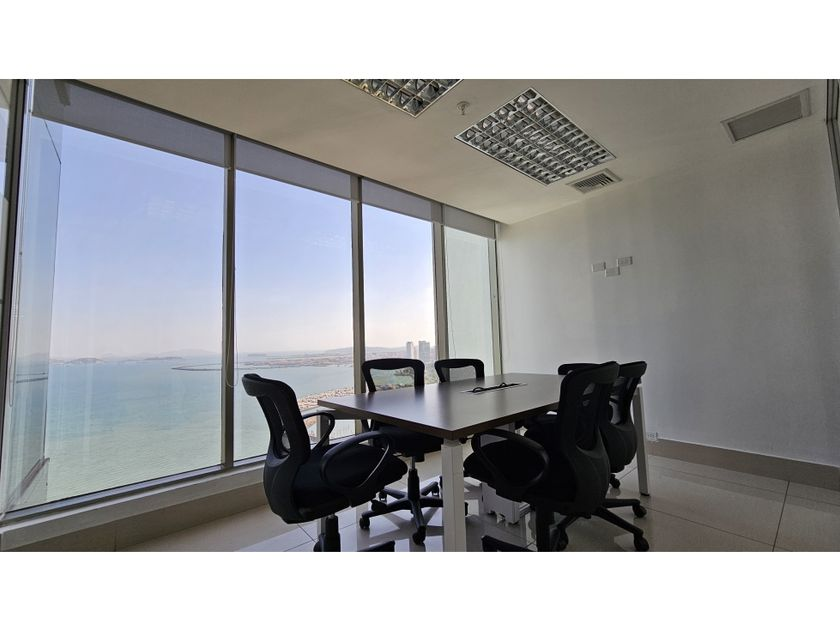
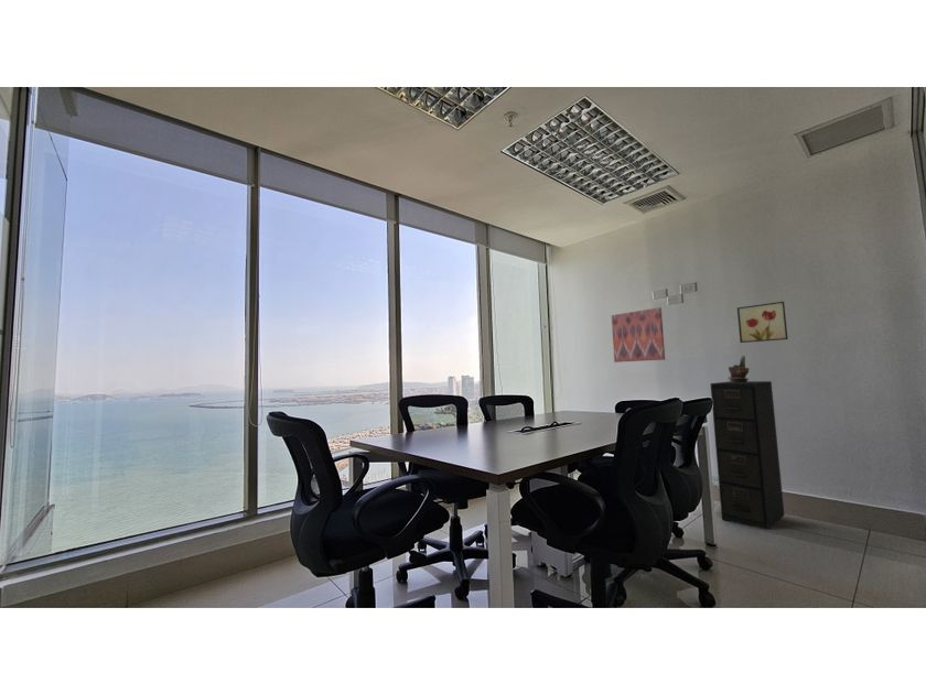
+ filing cabinet (746, 448)
+ potted plant (737, 368)
+ wall art (761, 323)
+ wall art (636, 336)
